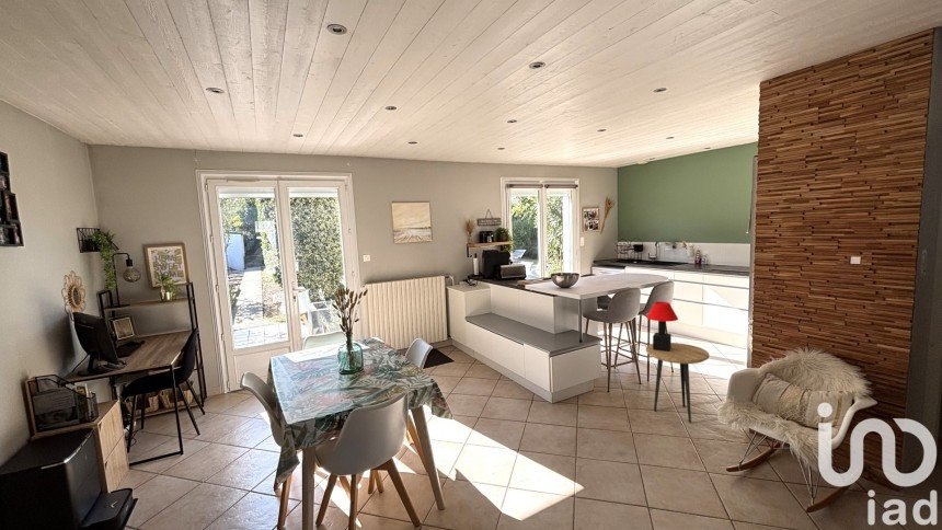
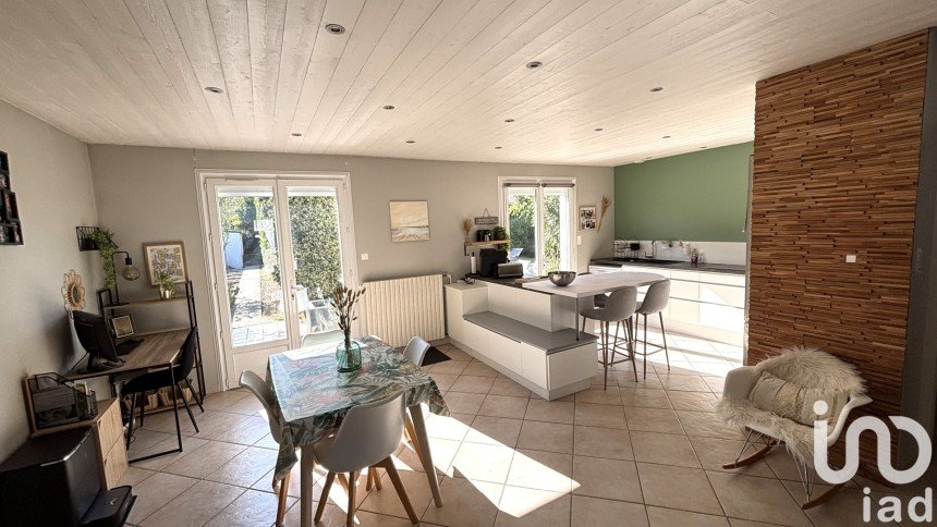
- side table (681, 382)
- table lamp (662, 325)
